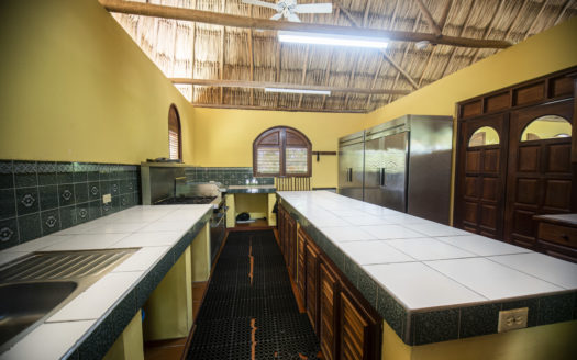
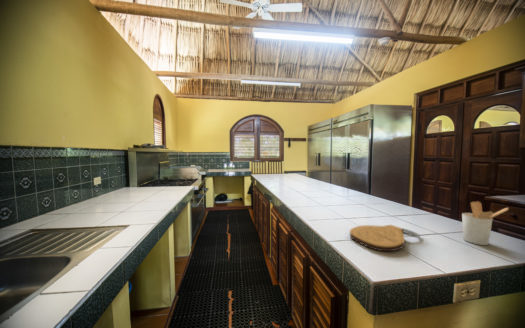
+ utensil holder (484, 223)
+ key chain (387, 233)
